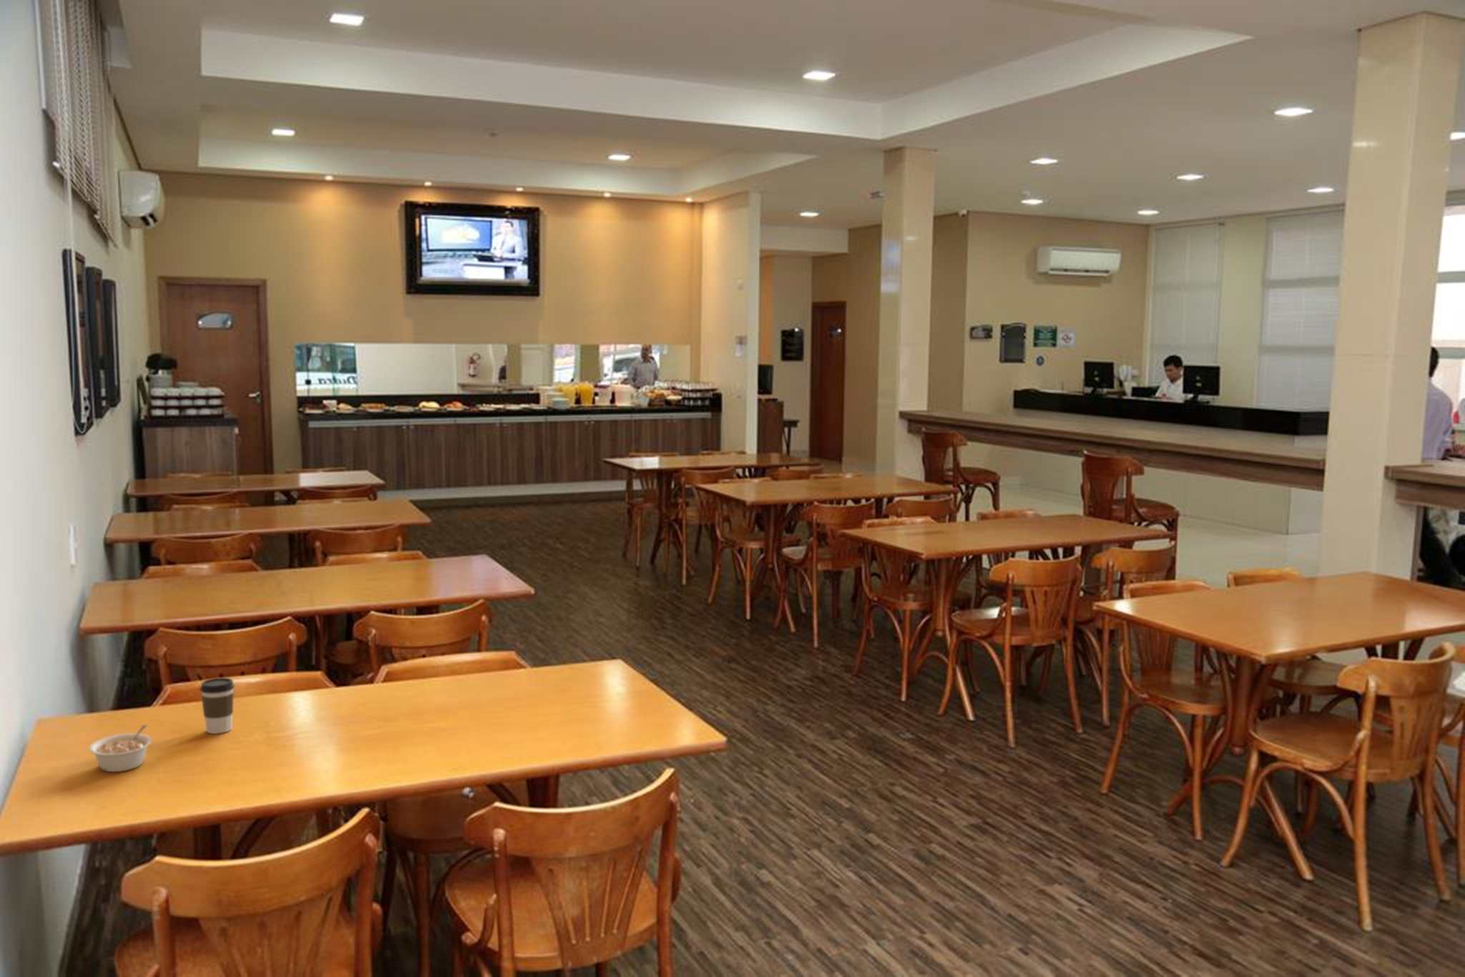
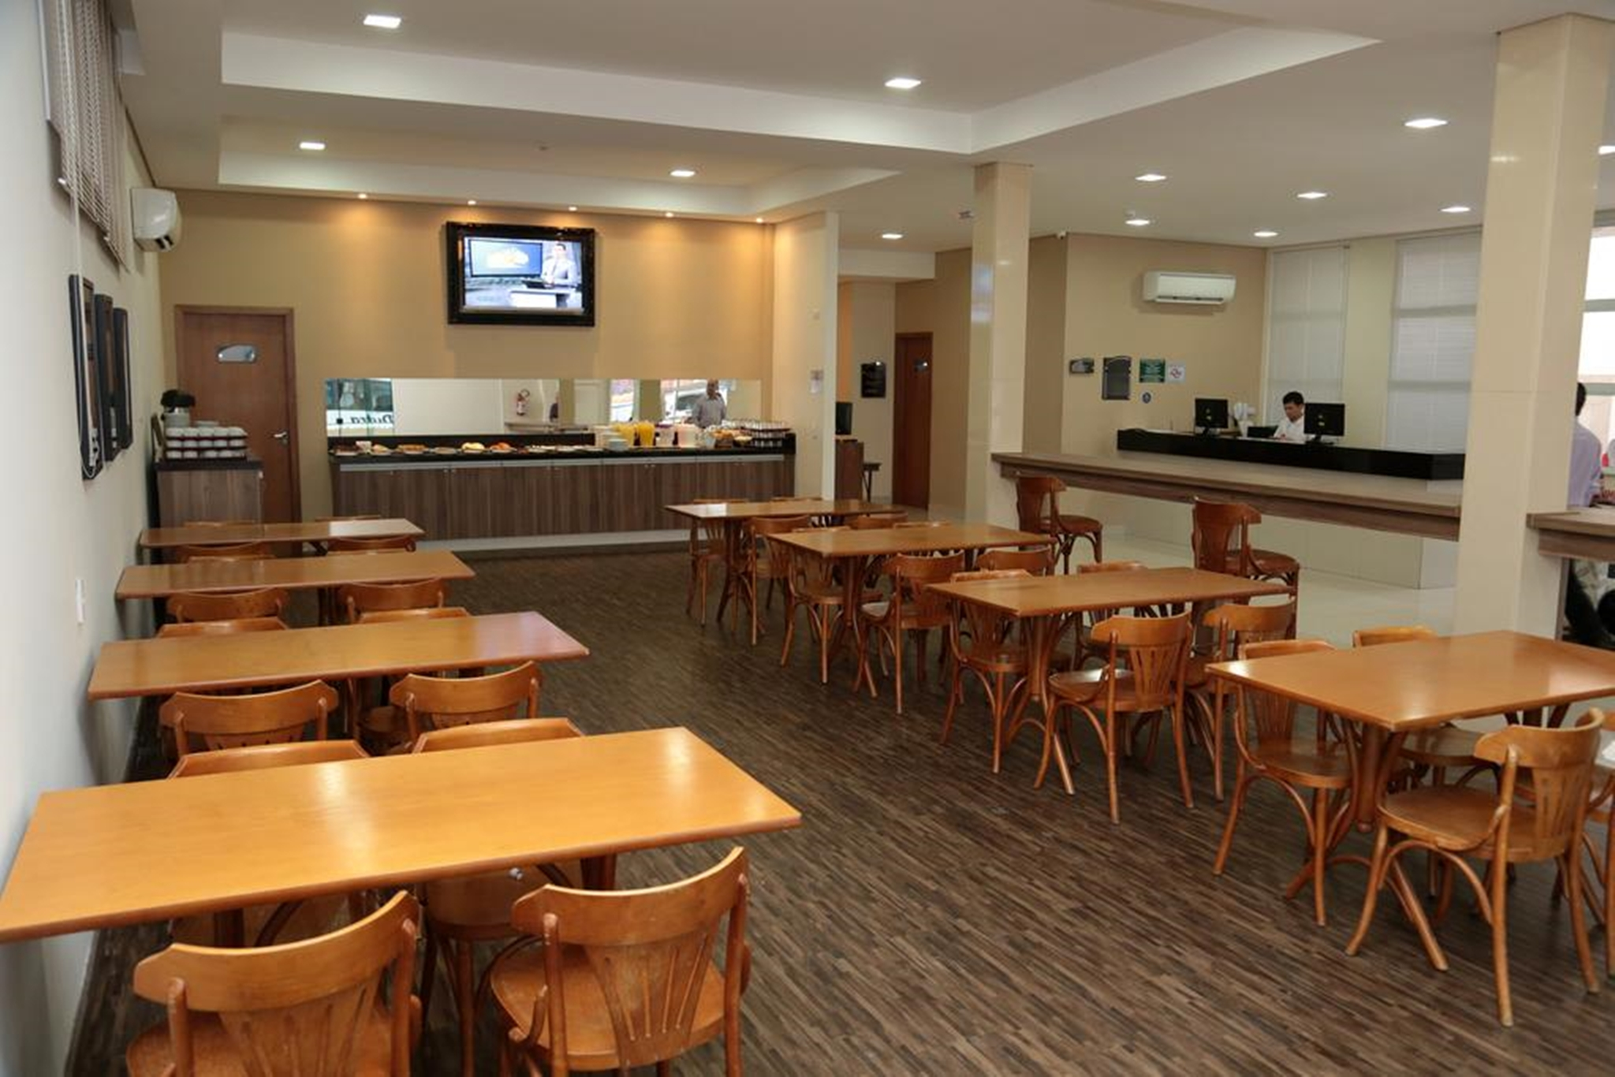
- legume (121, 751)
- coffee cup (218, 705)
